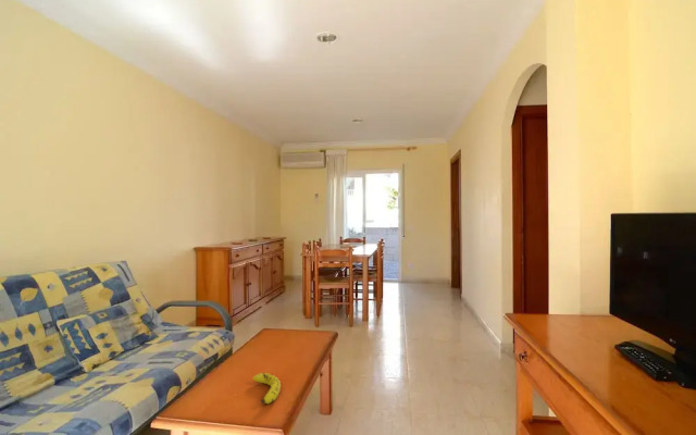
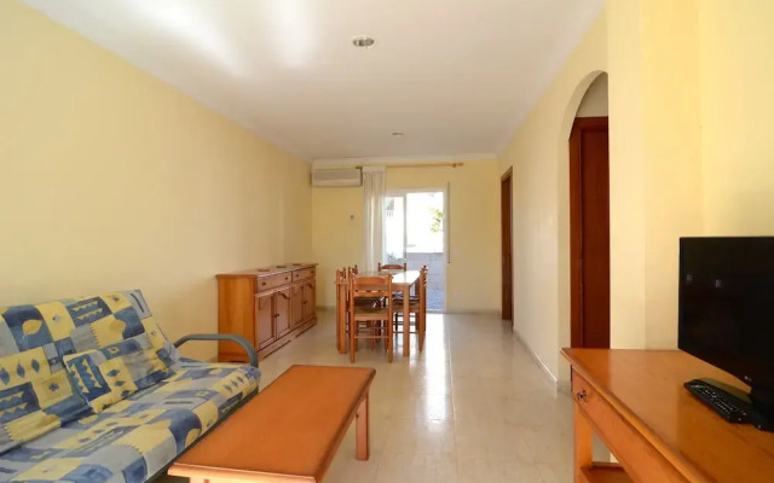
- fruit (264, 383)
